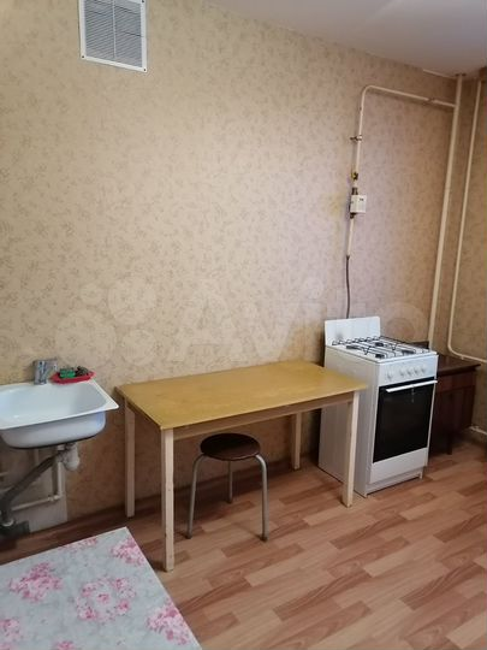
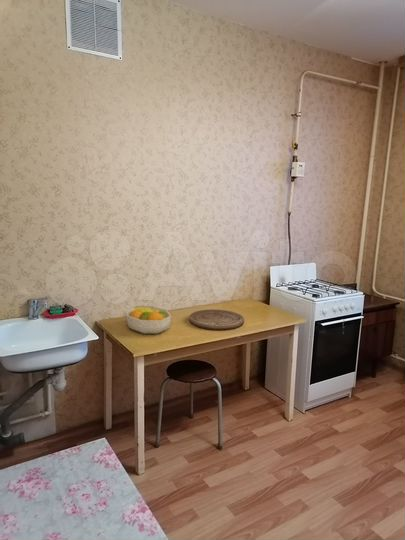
+ fruit bowl (147, 316)
+ cutting board (216, 319)
